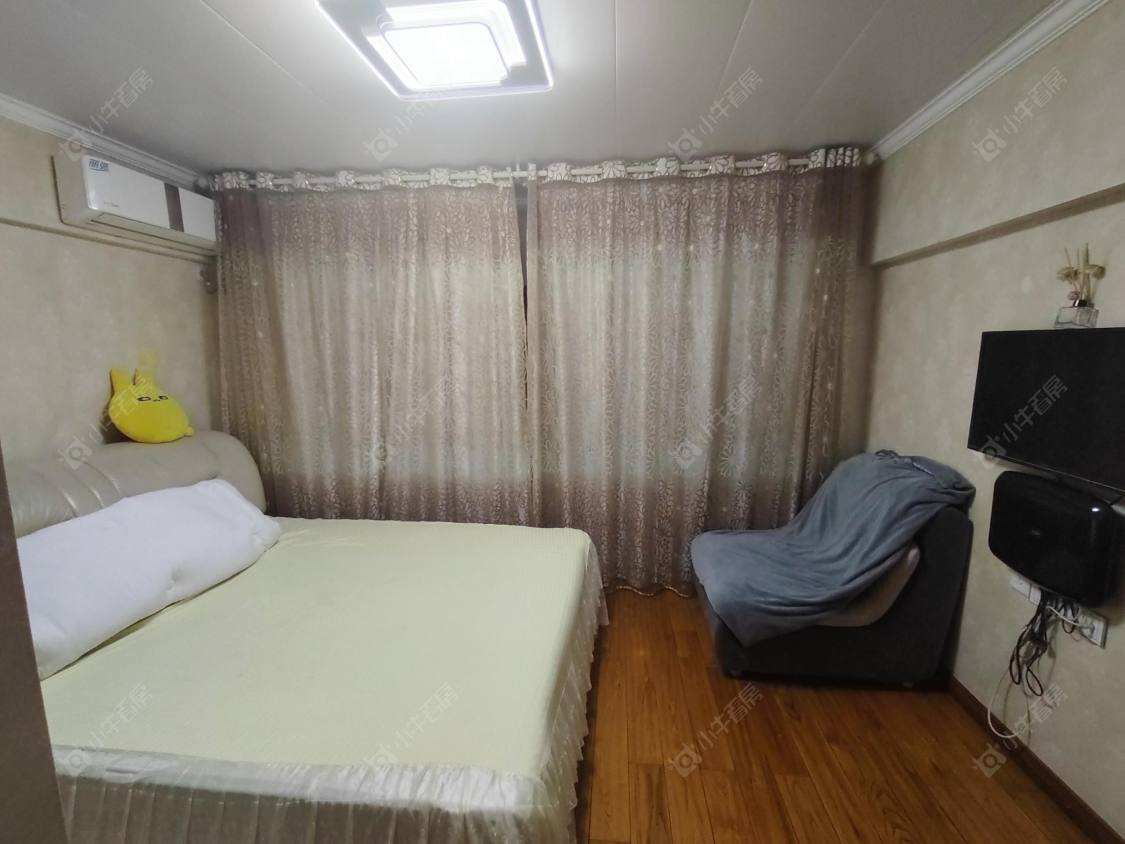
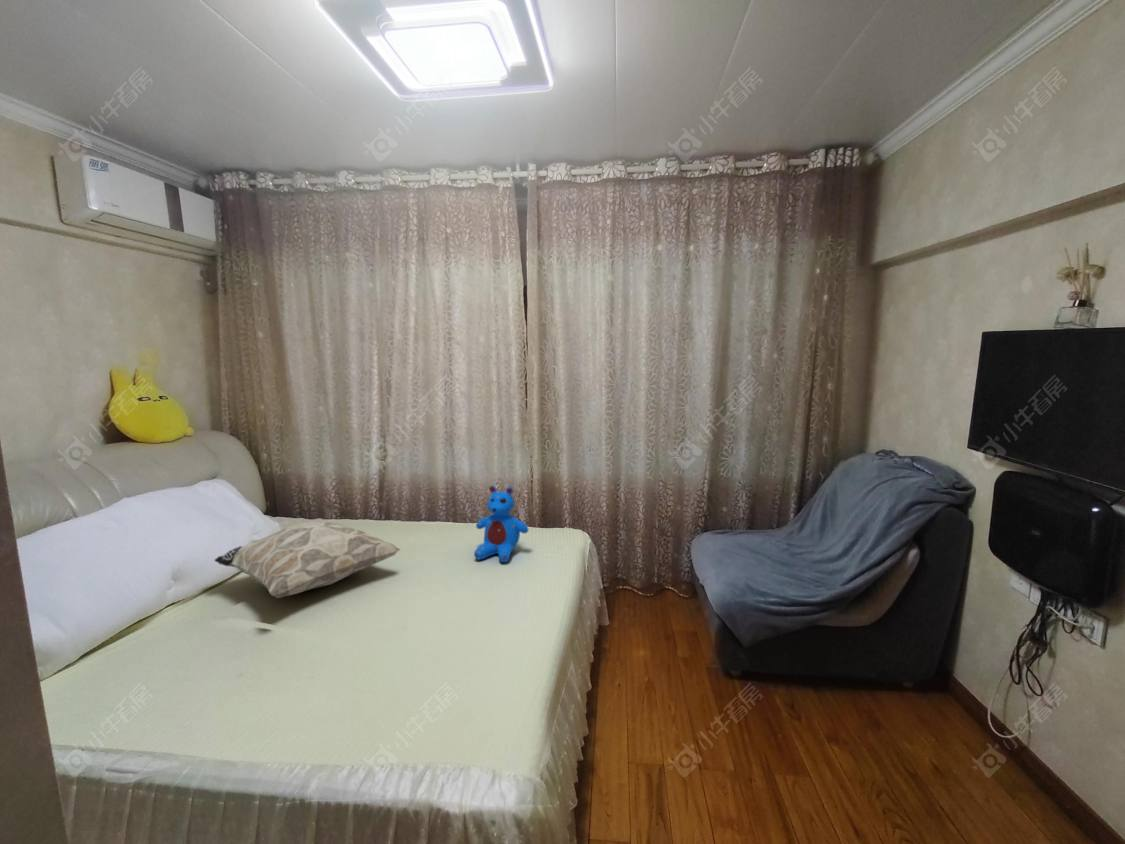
+ stuffed toy (497, 521)
+ decorative pillow (309, 554)
